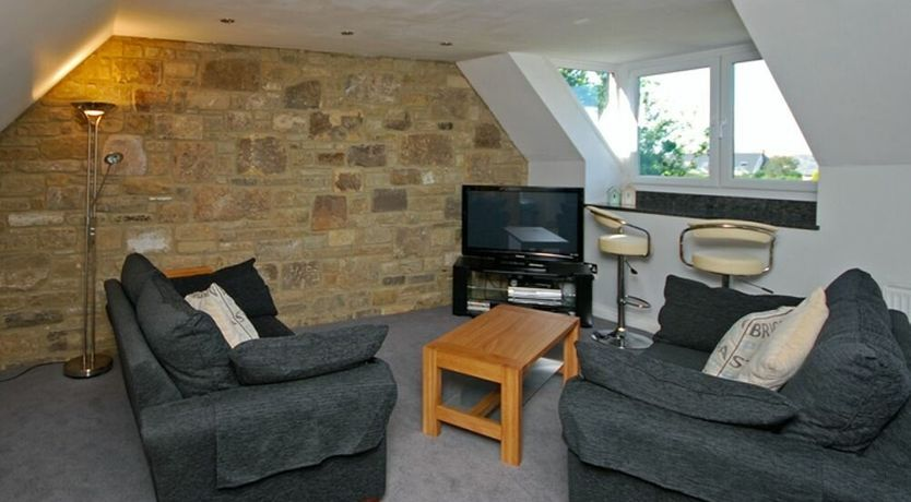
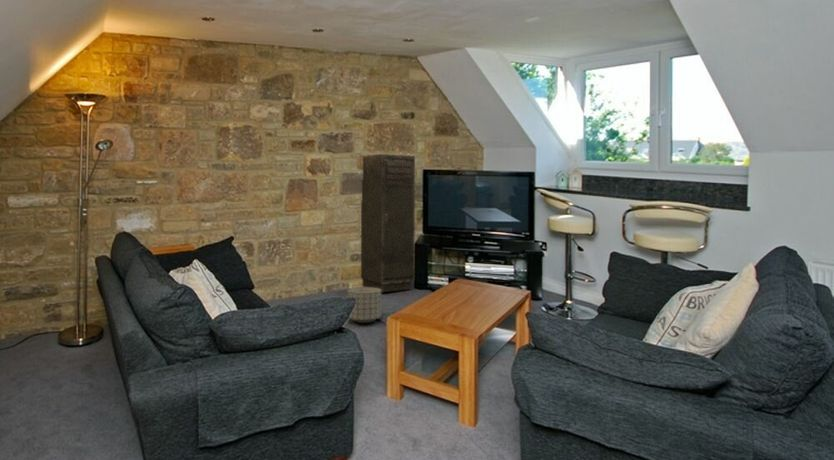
+ planter (364, 305)
+ storage cabinet (387, 222)
